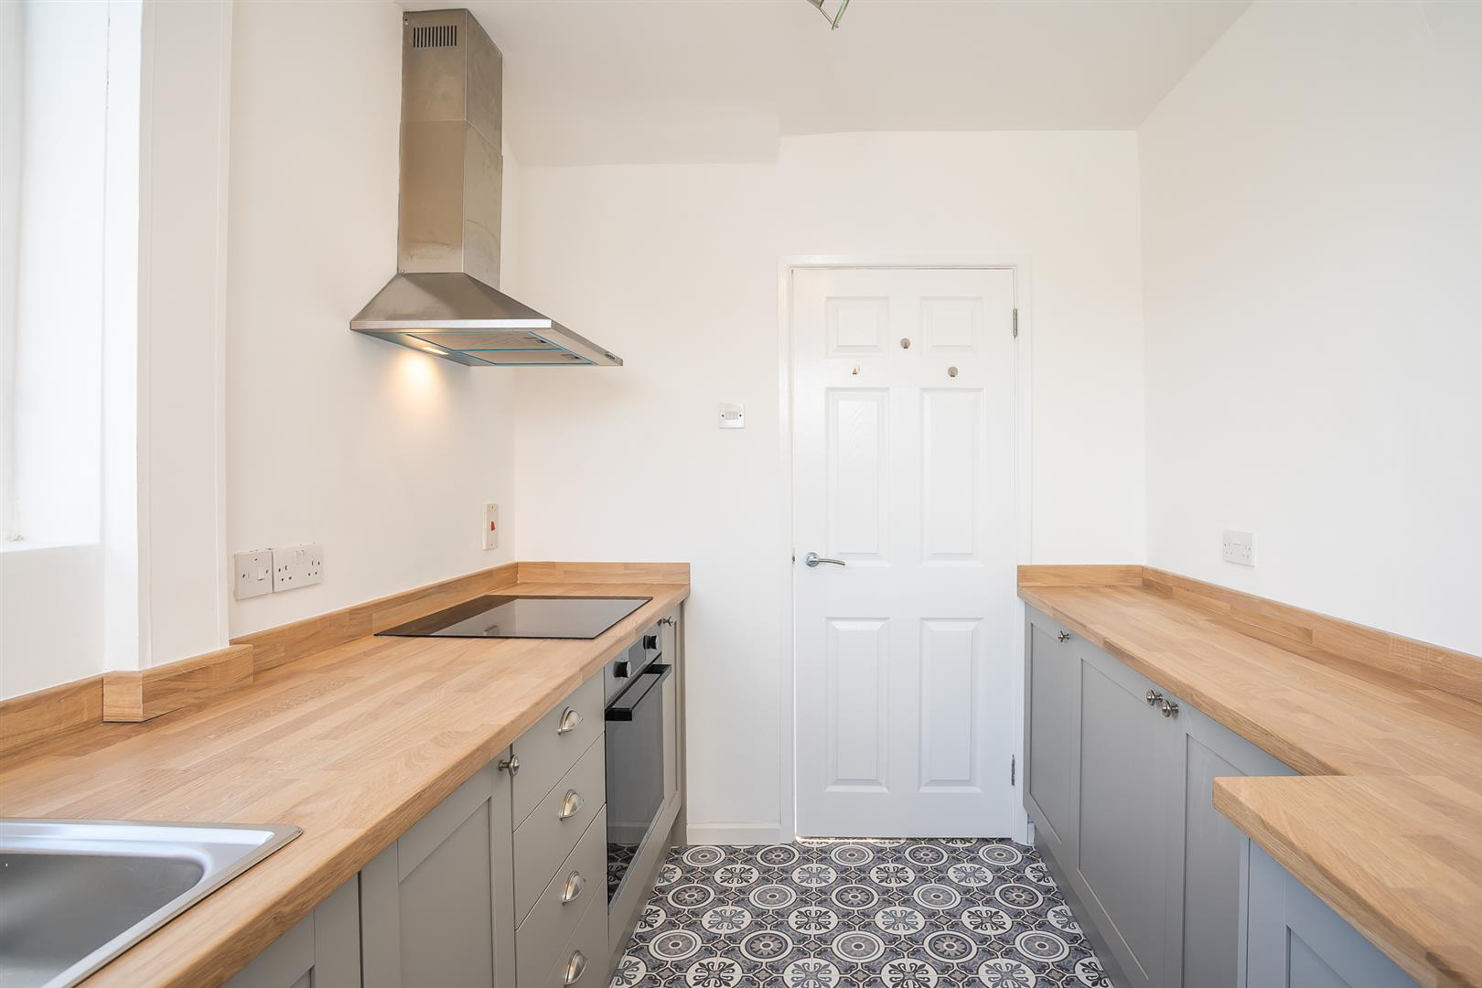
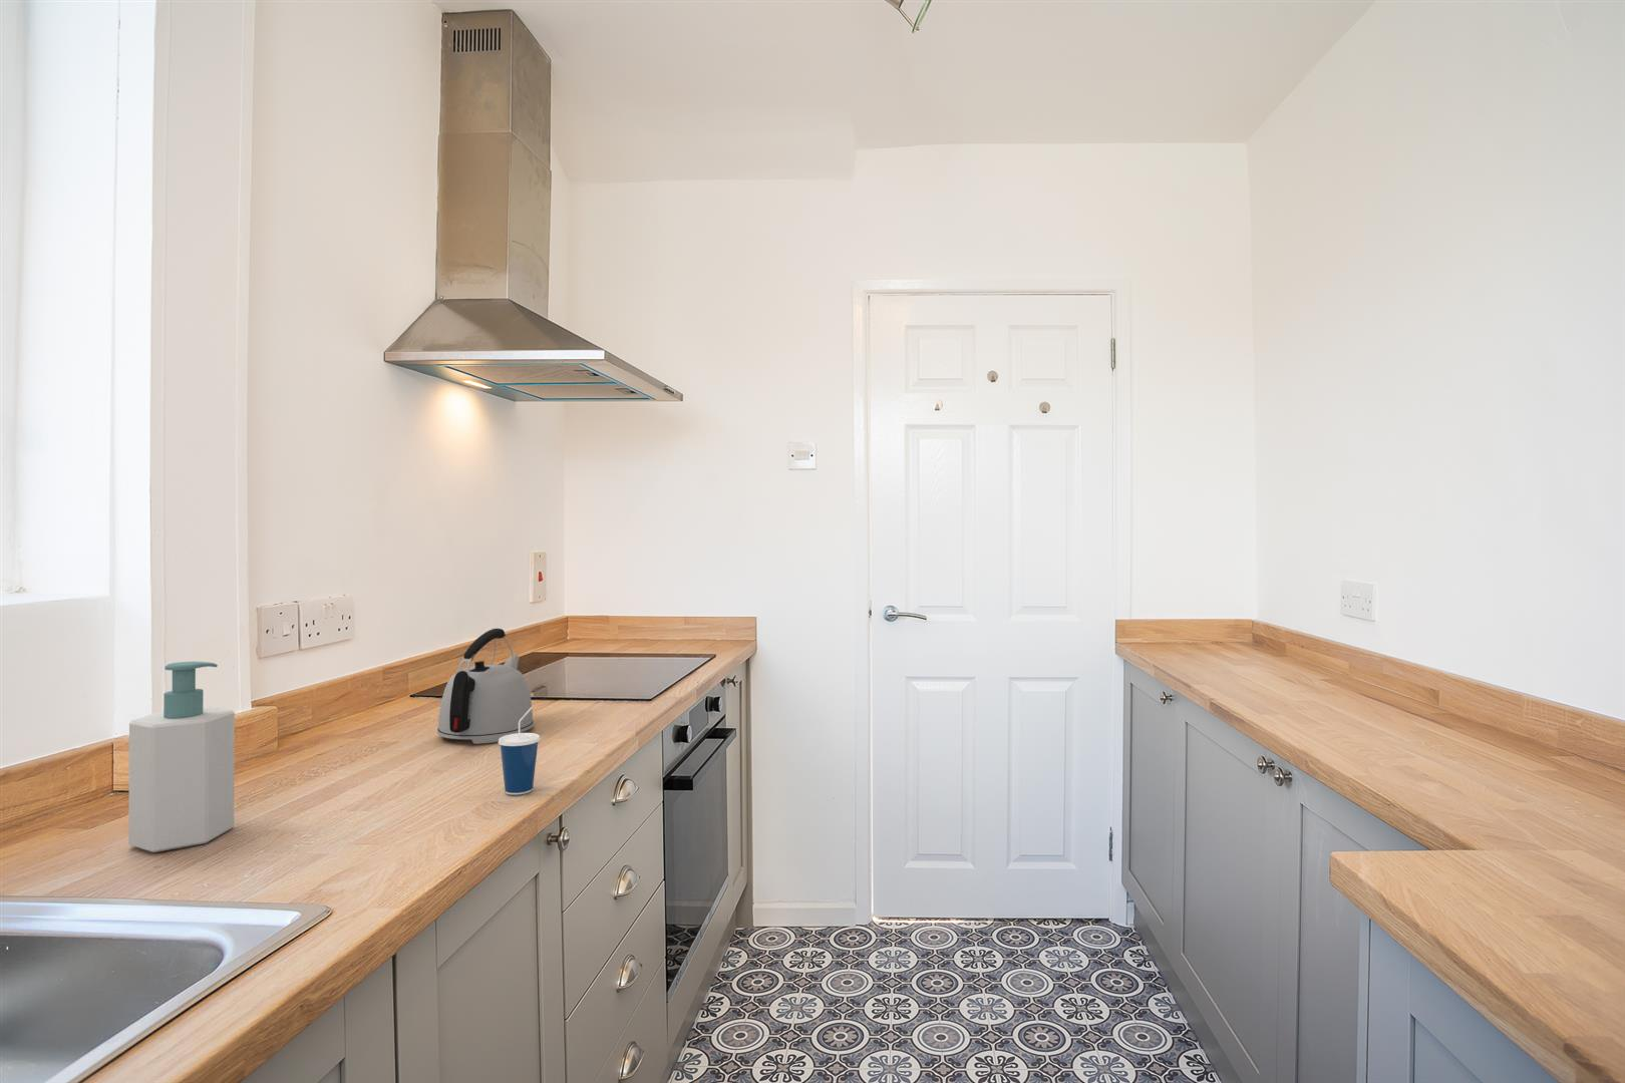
+ cup (519, 749)
+ kettle (487, 679)
+ soap bottle (183, 749)
